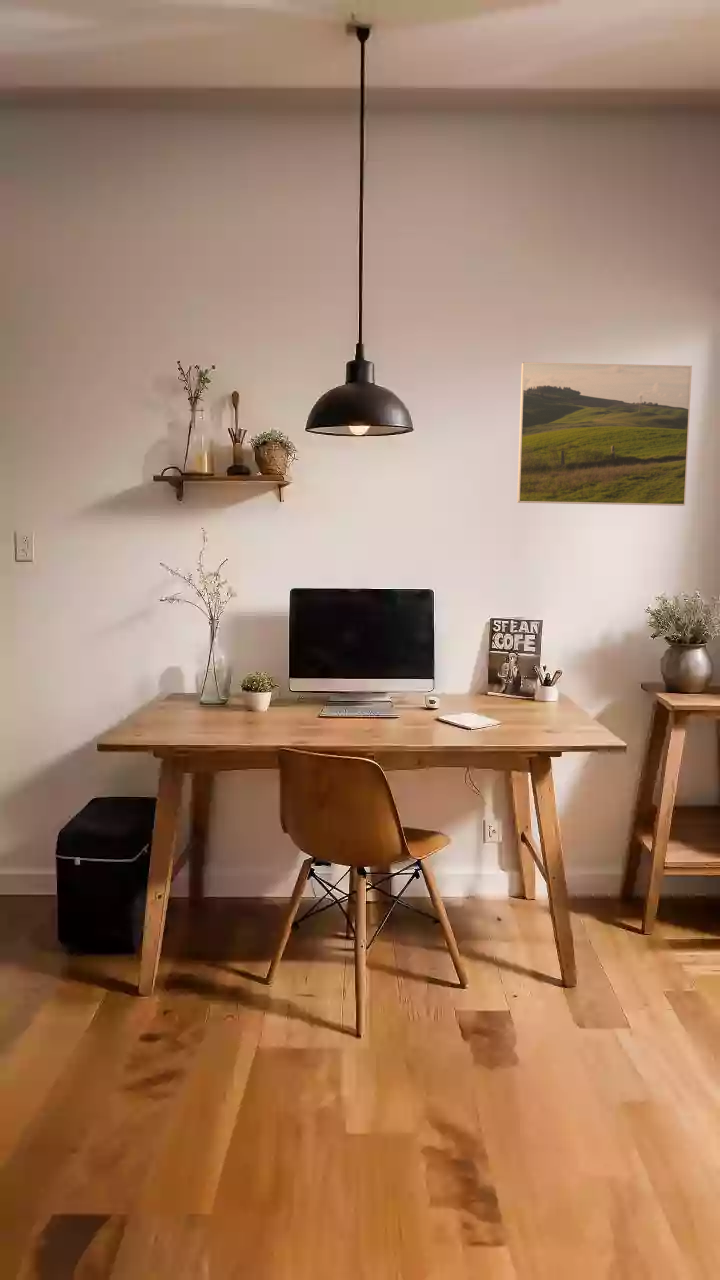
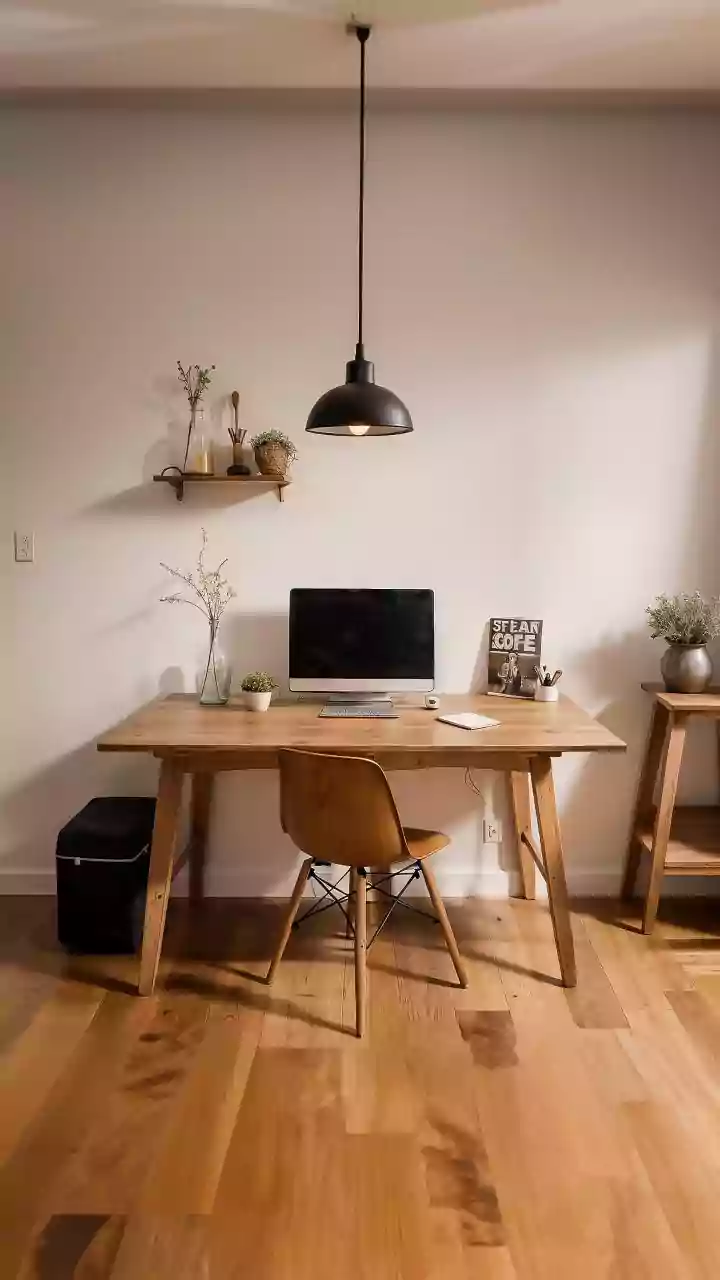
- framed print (603, 434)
